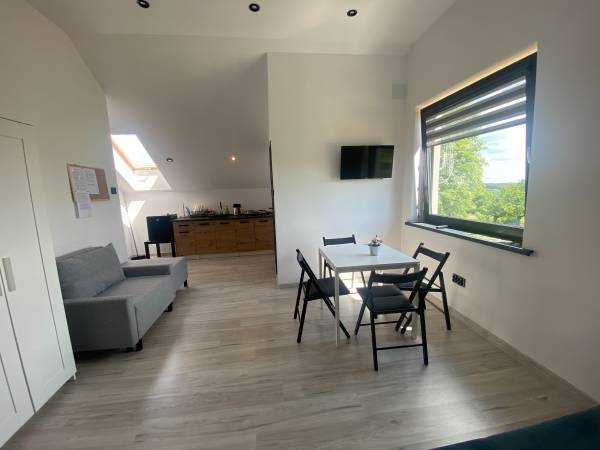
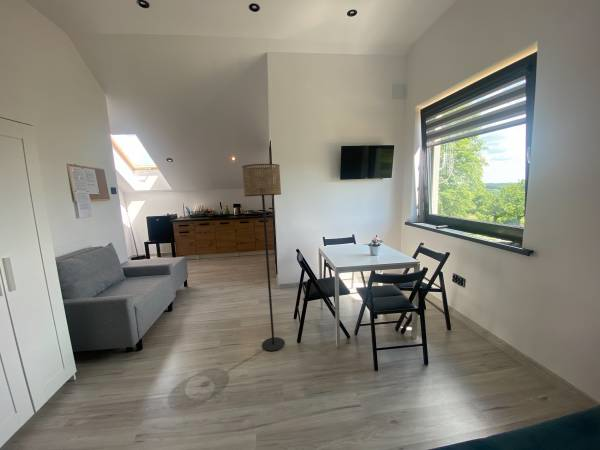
+ floor lamp (267, 258)
